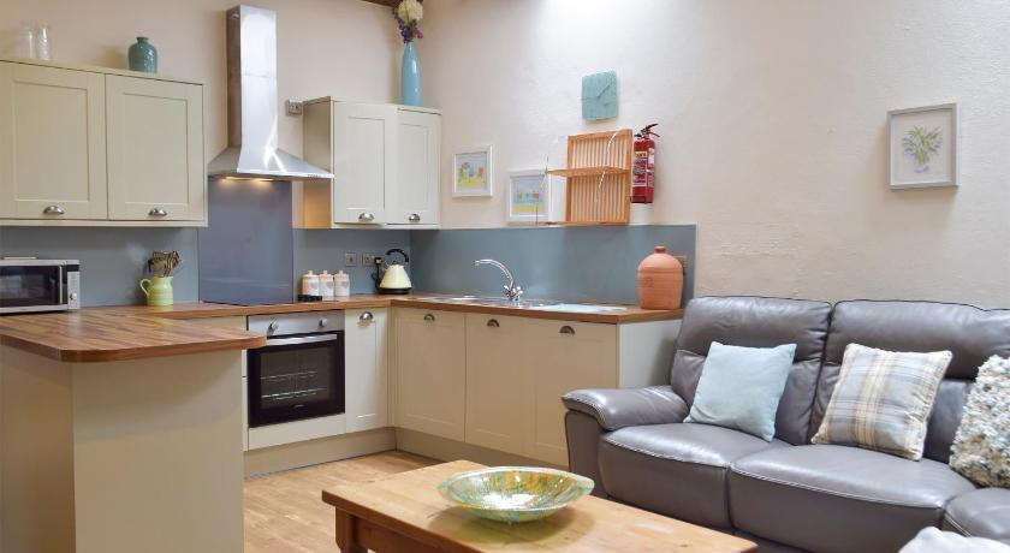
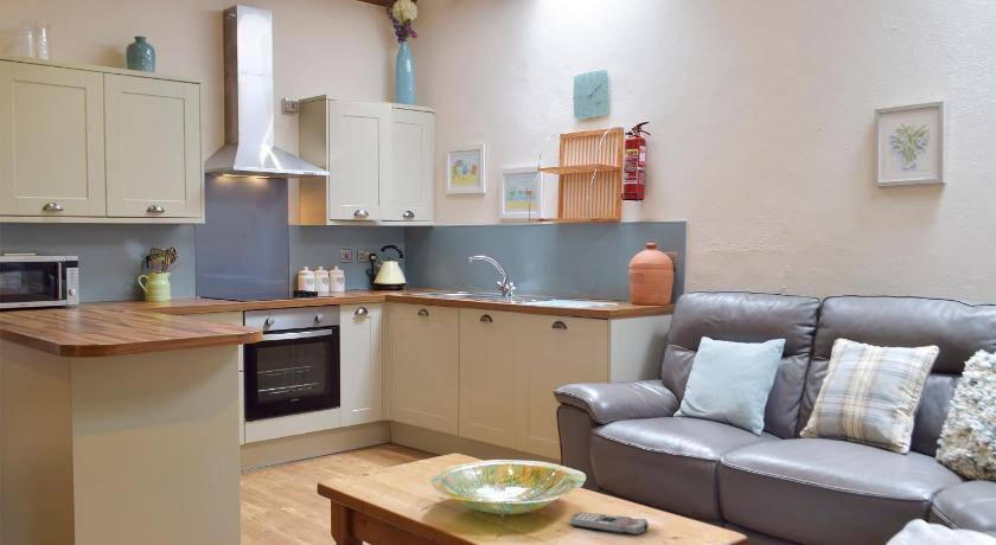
+ remote control (607, 522)
